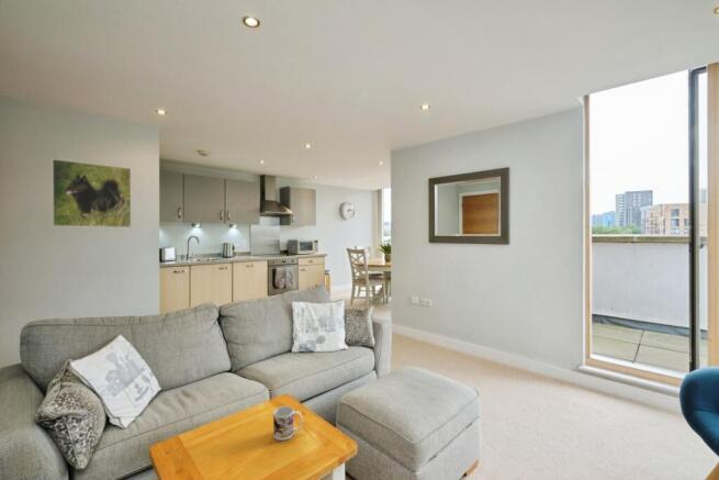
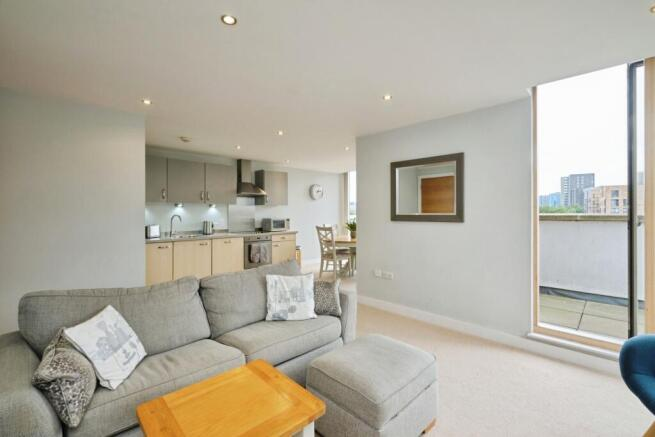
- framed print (93, 196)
- mug (288, 422)
